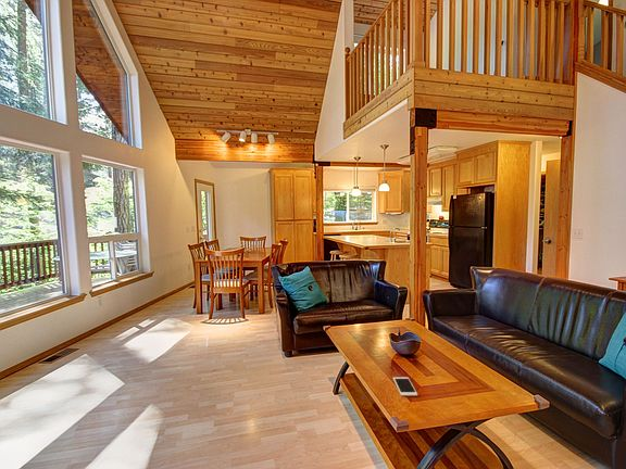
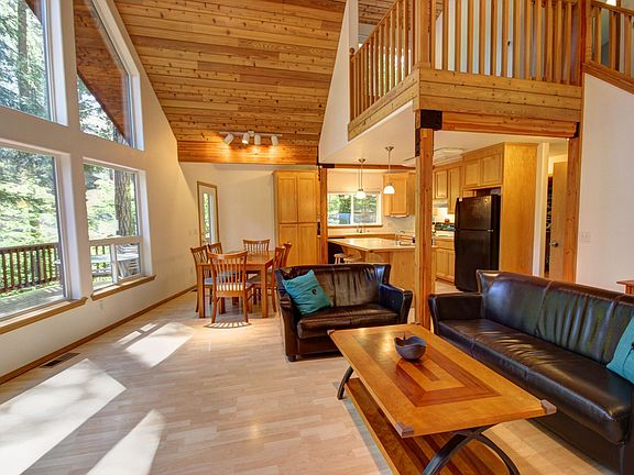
- cell phone (404, 385)
